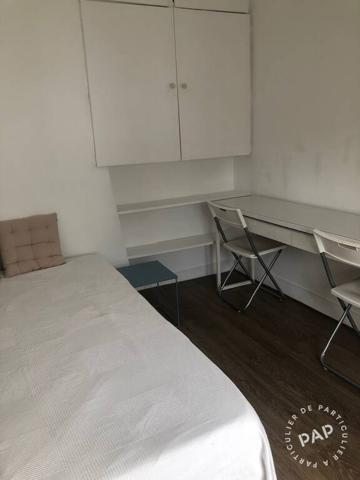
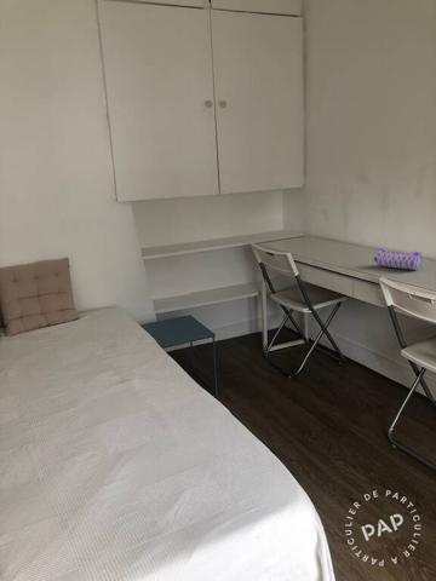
+ pencil case (397, 258)
